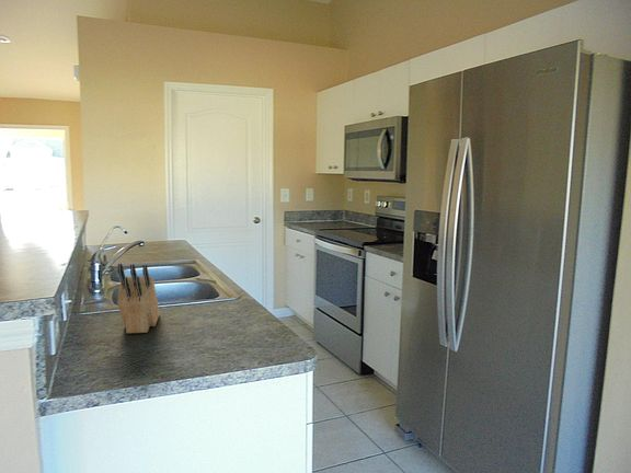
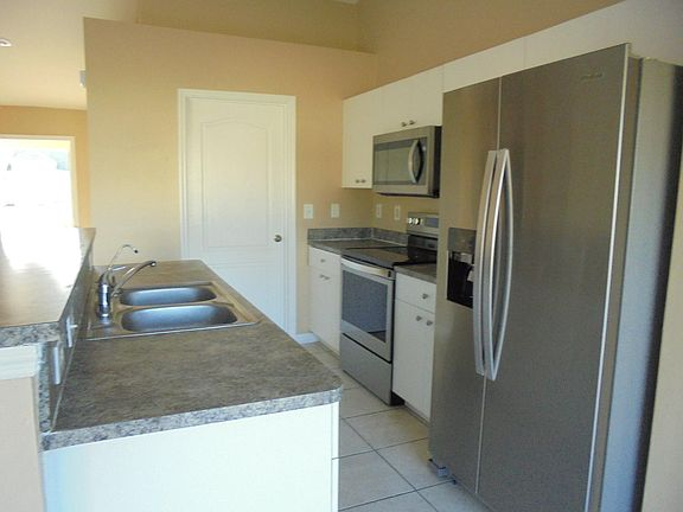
- knife block (138, 292)
